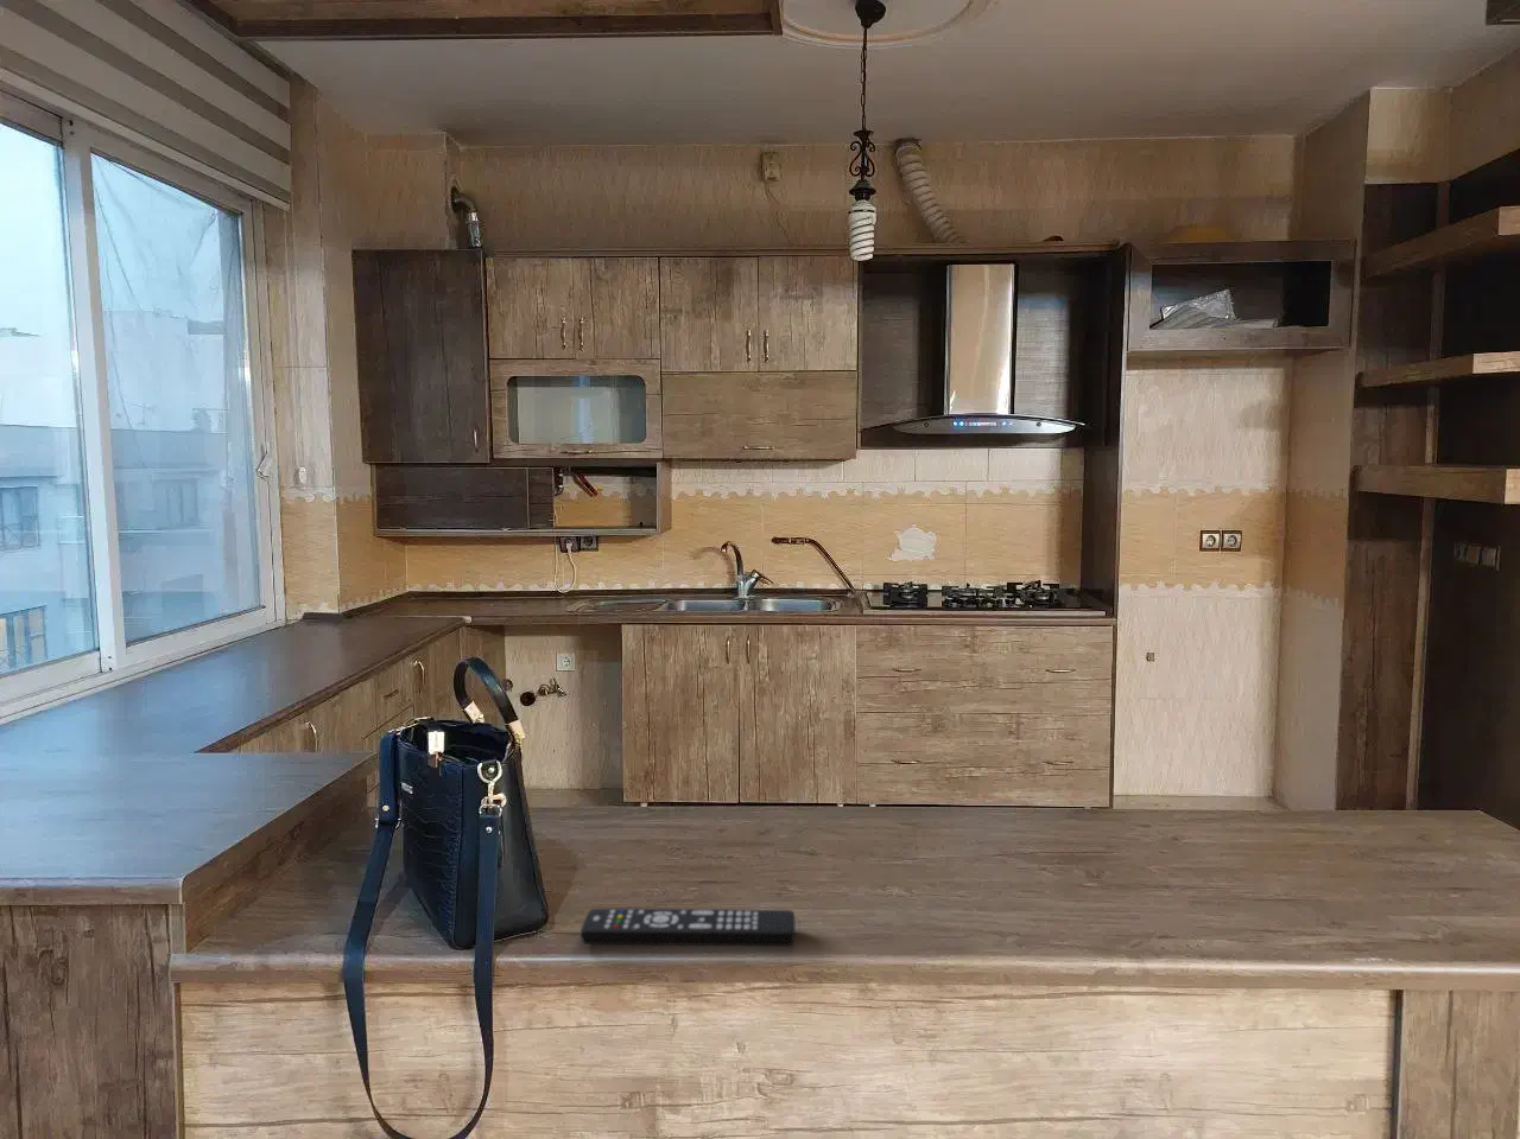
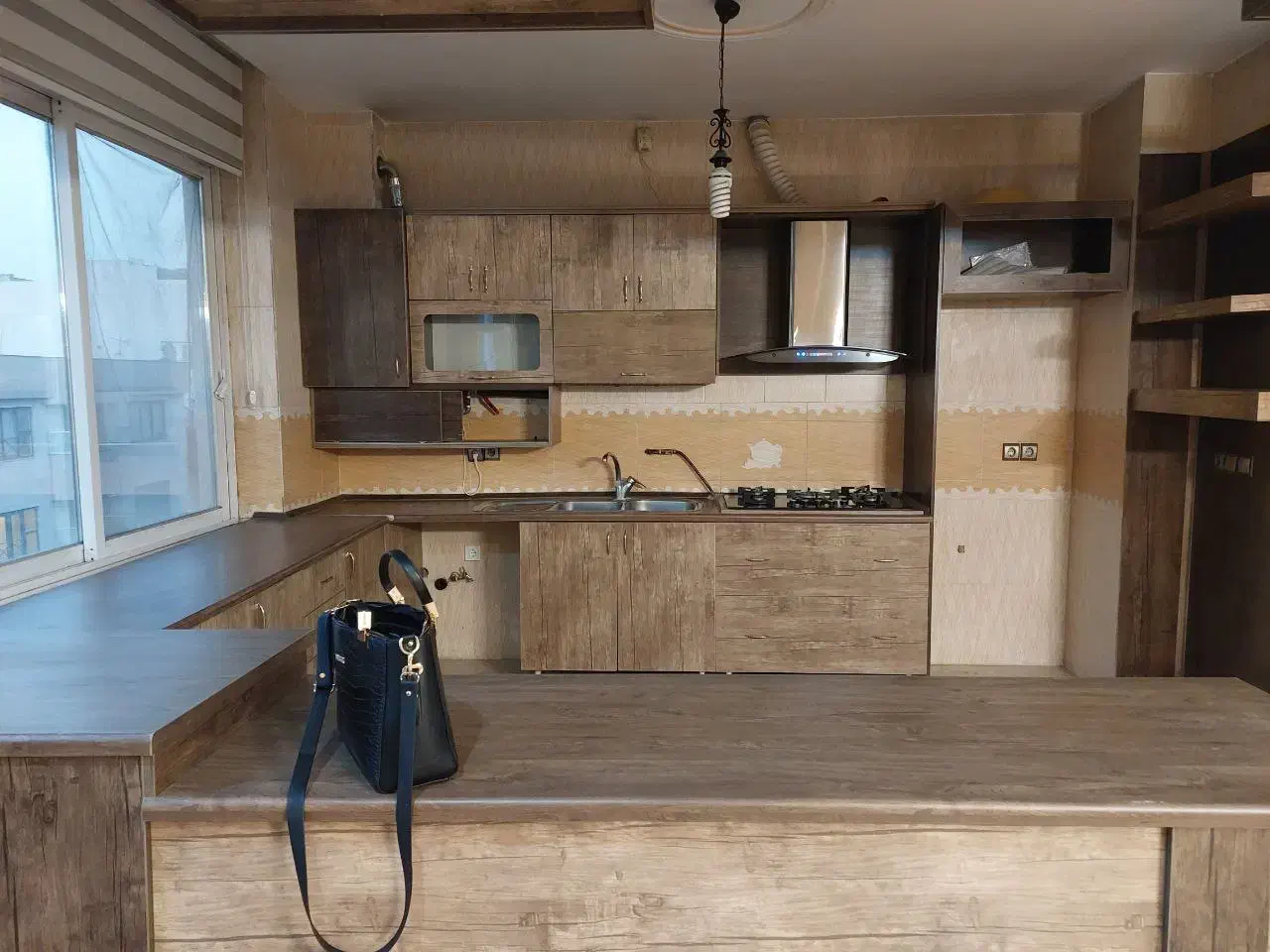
- remote control (688, 927)
